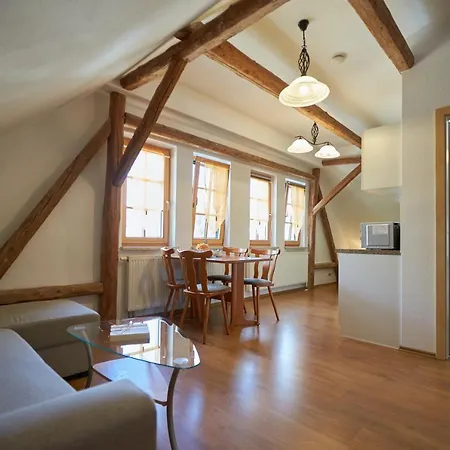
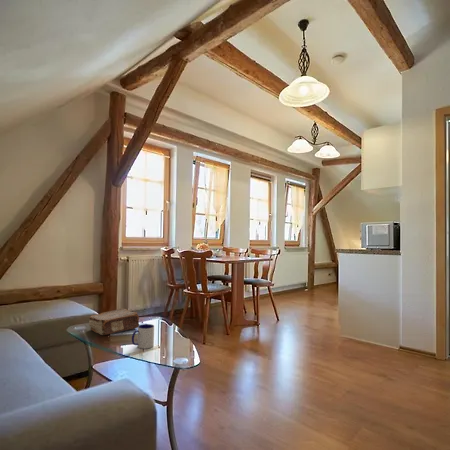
+ book (114, 320)
+ mug (142, 336)
